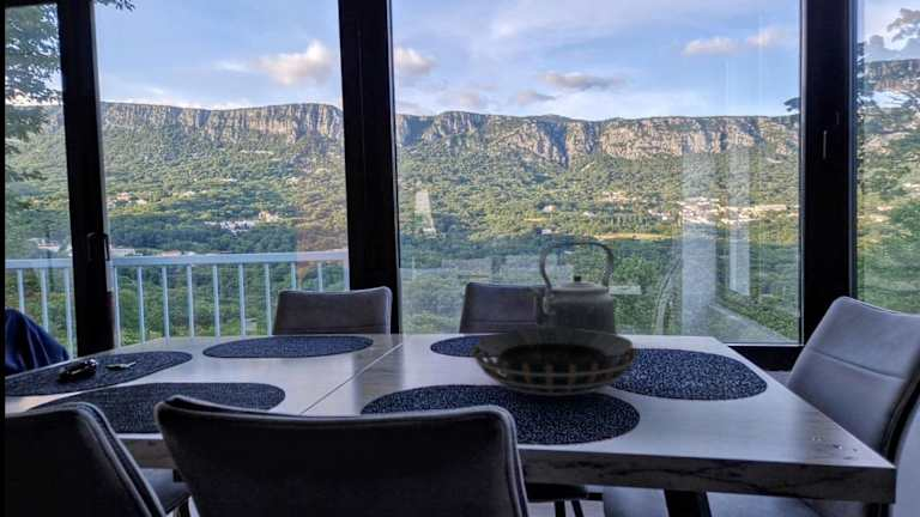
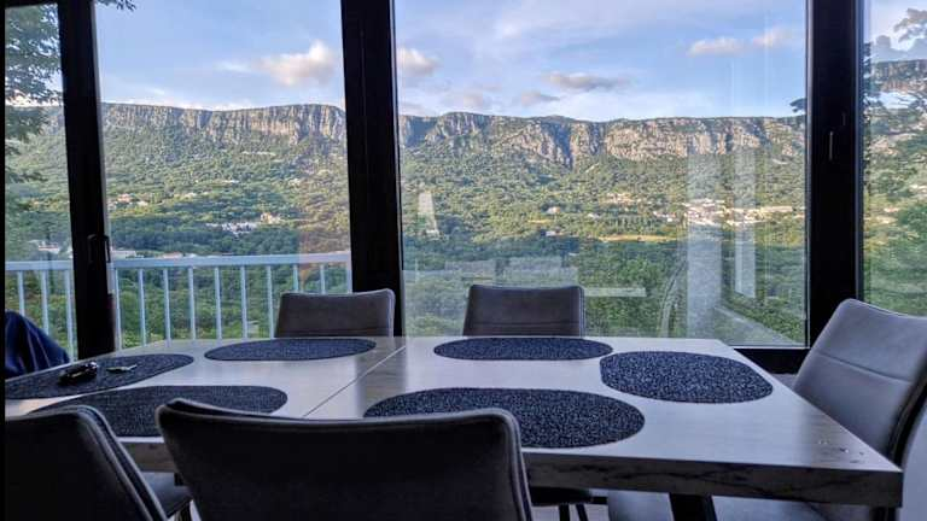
- kettle (570, 293)
- decorative bowl (551, 364)
